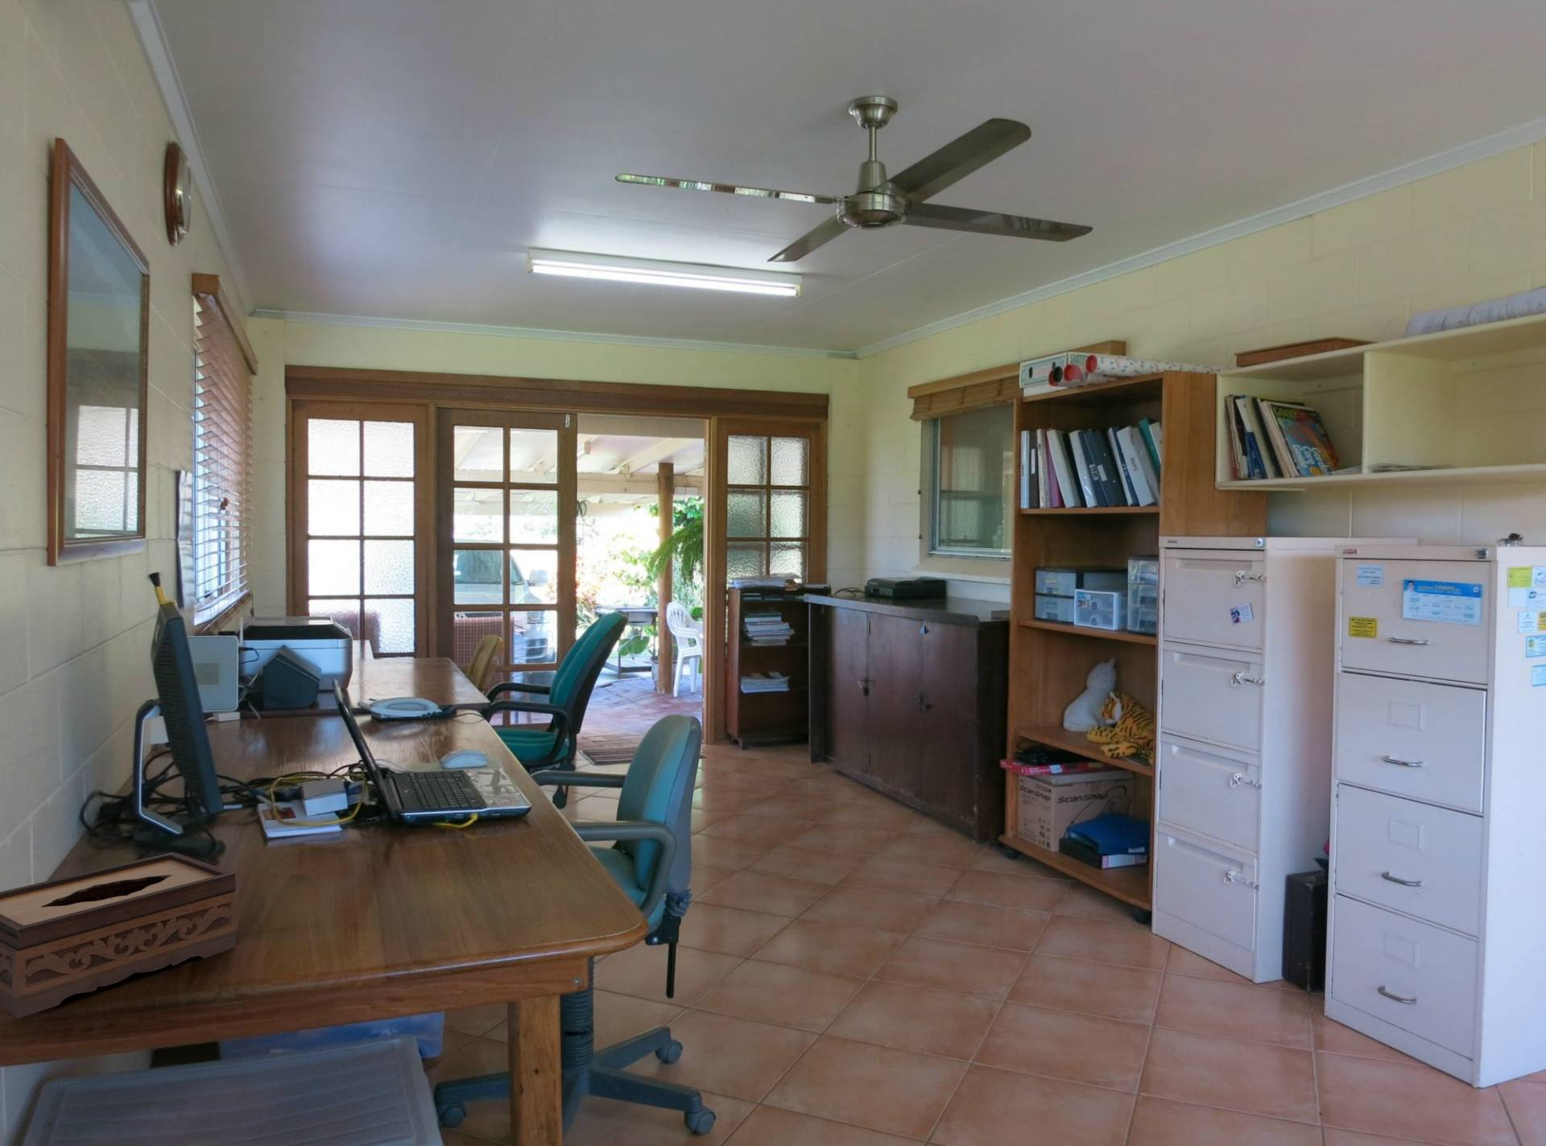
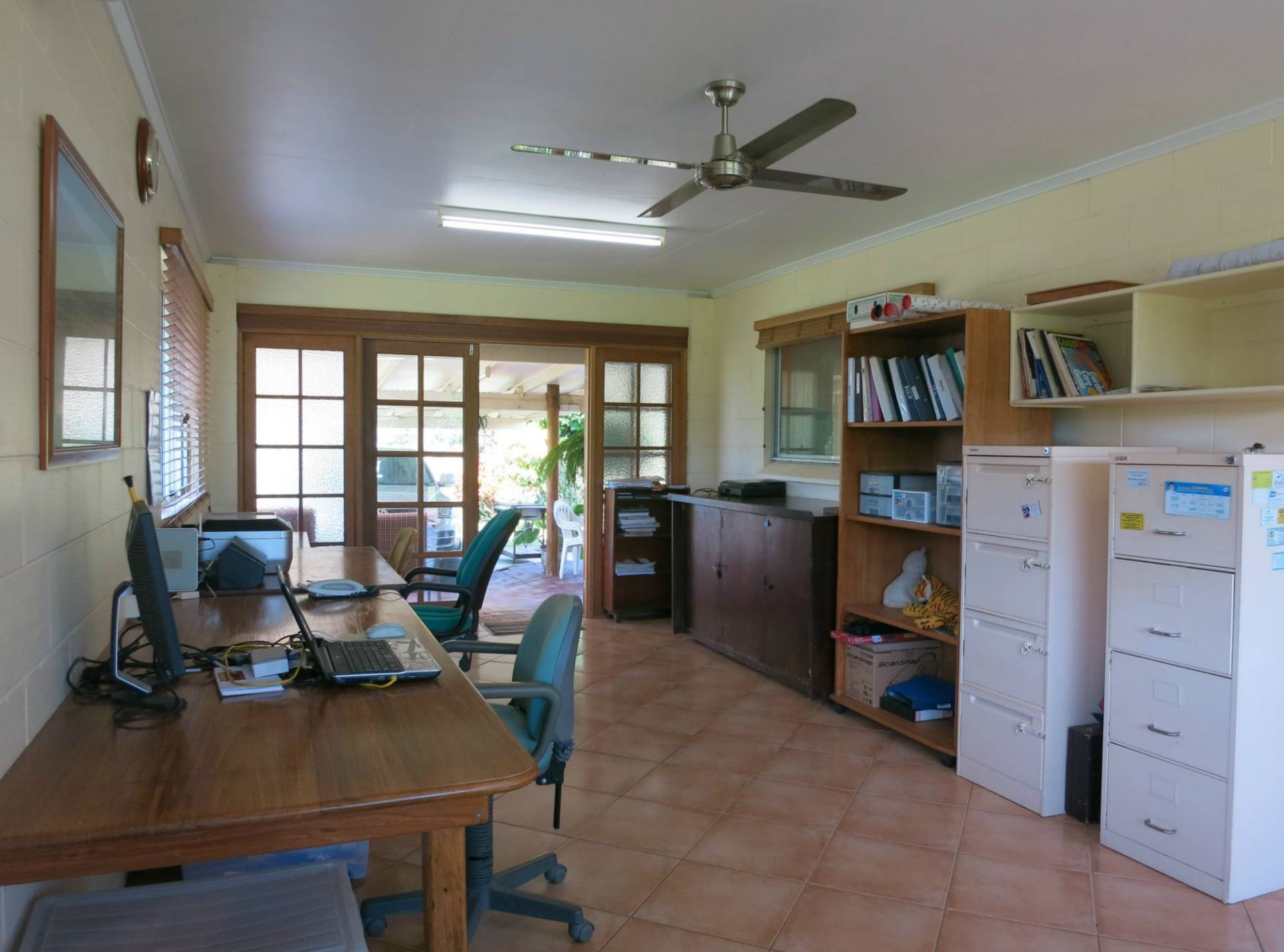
- tissue box (104, 926)
